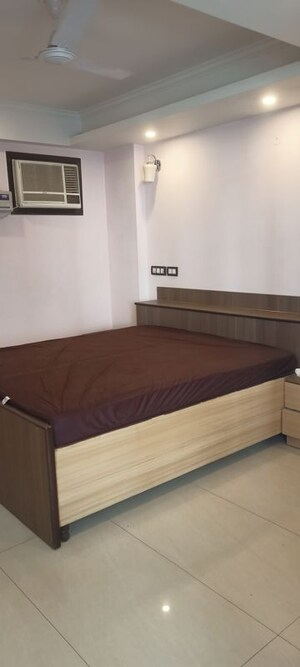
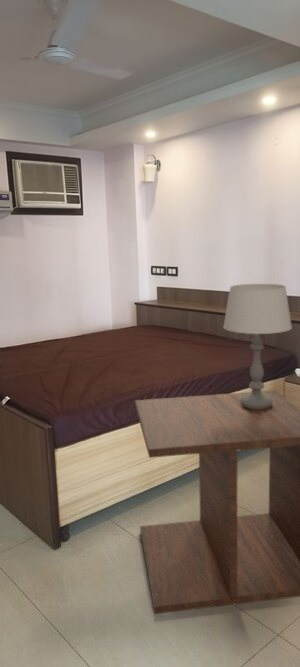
+ side table (222, 489)
+ table lamp (256, 346)
